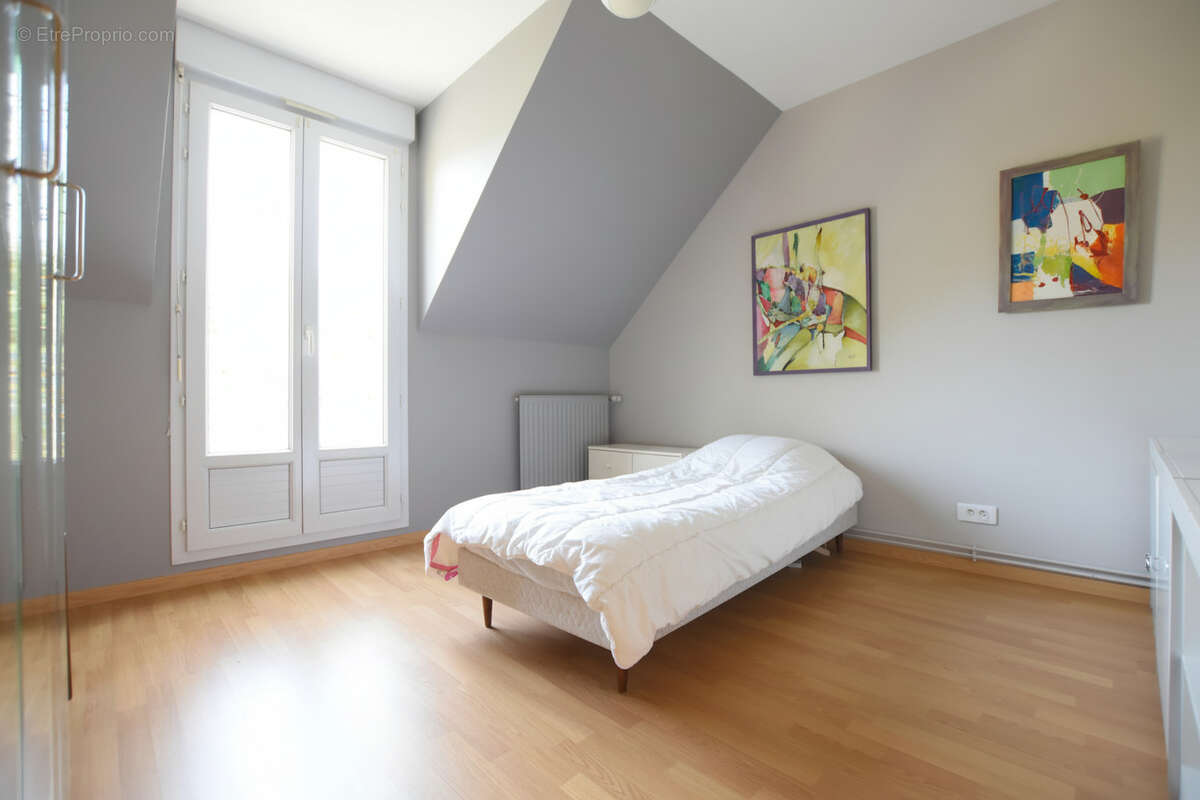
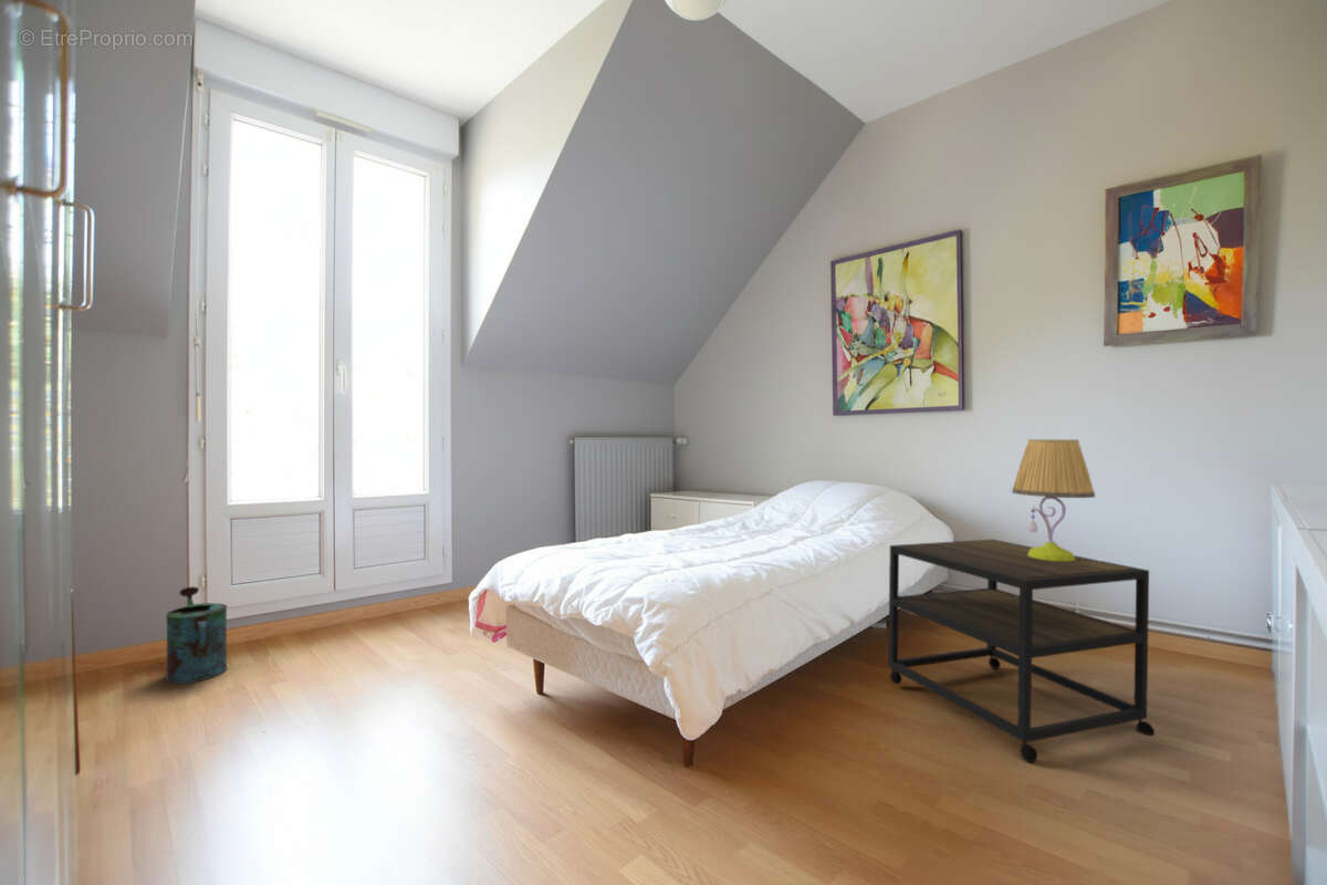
+ side table (1009, 632)
+ table lamp (1052, 497)
+ watering can (195, 632)
